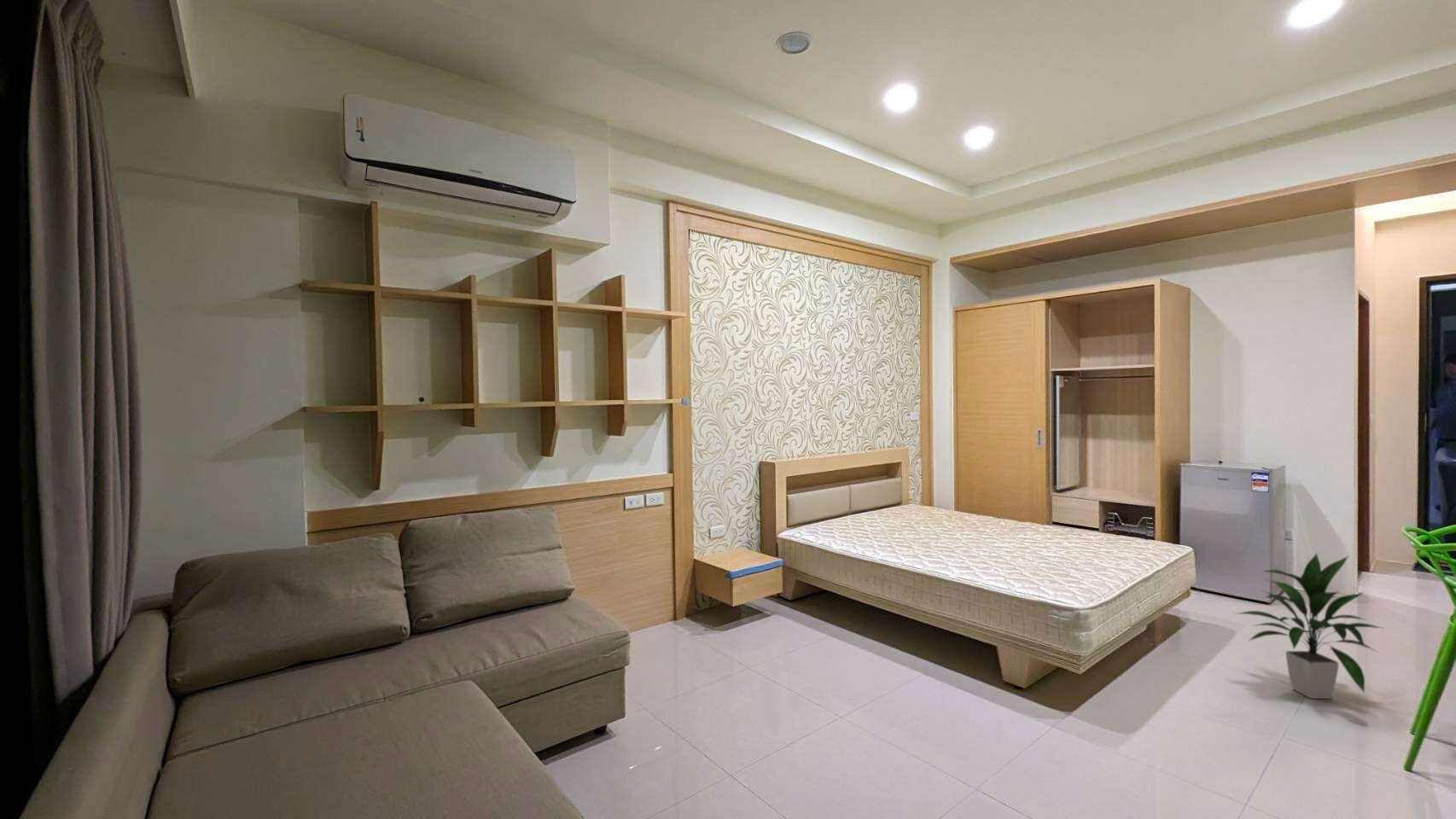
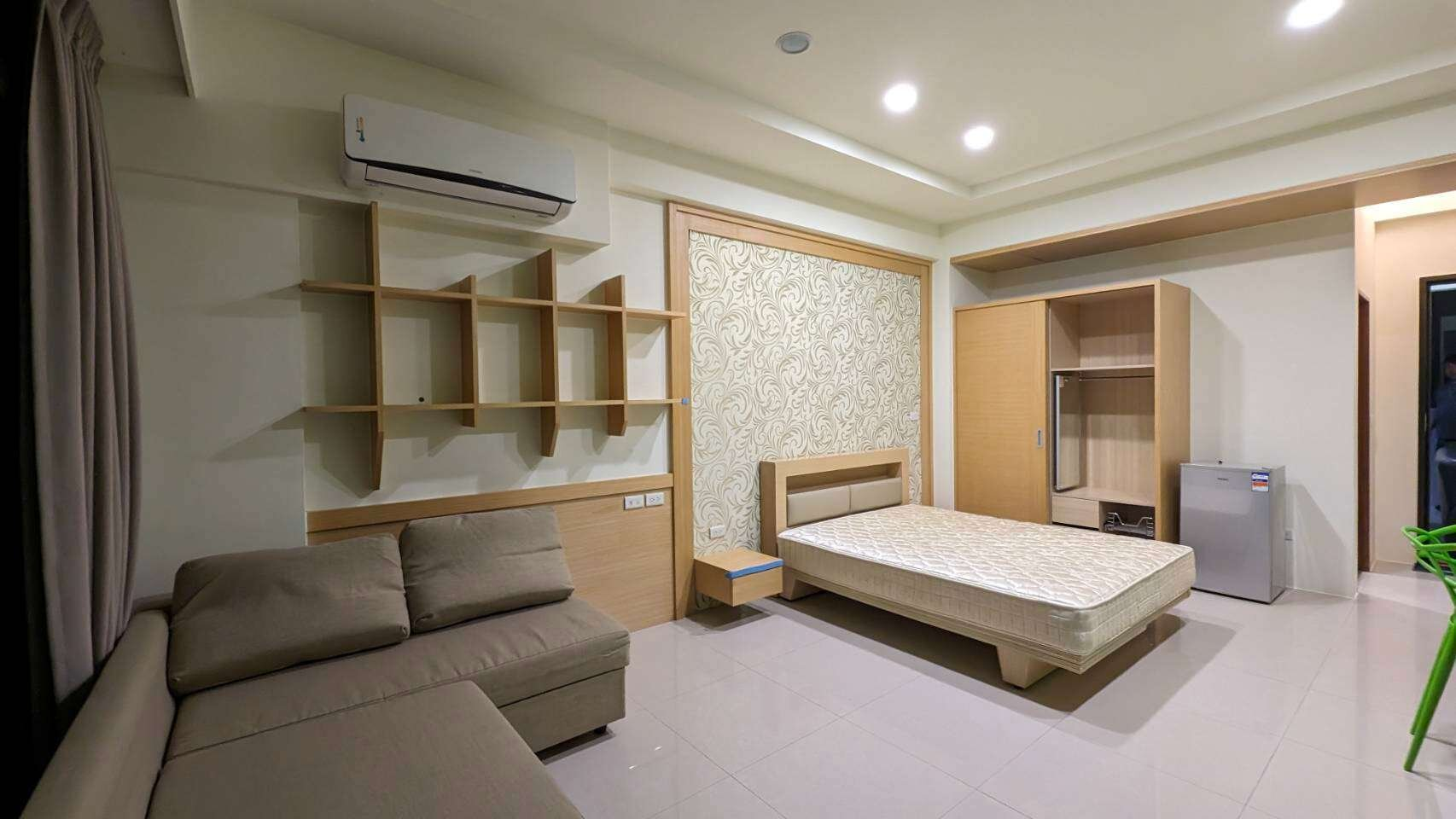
- indoor plant (1313, 625)
